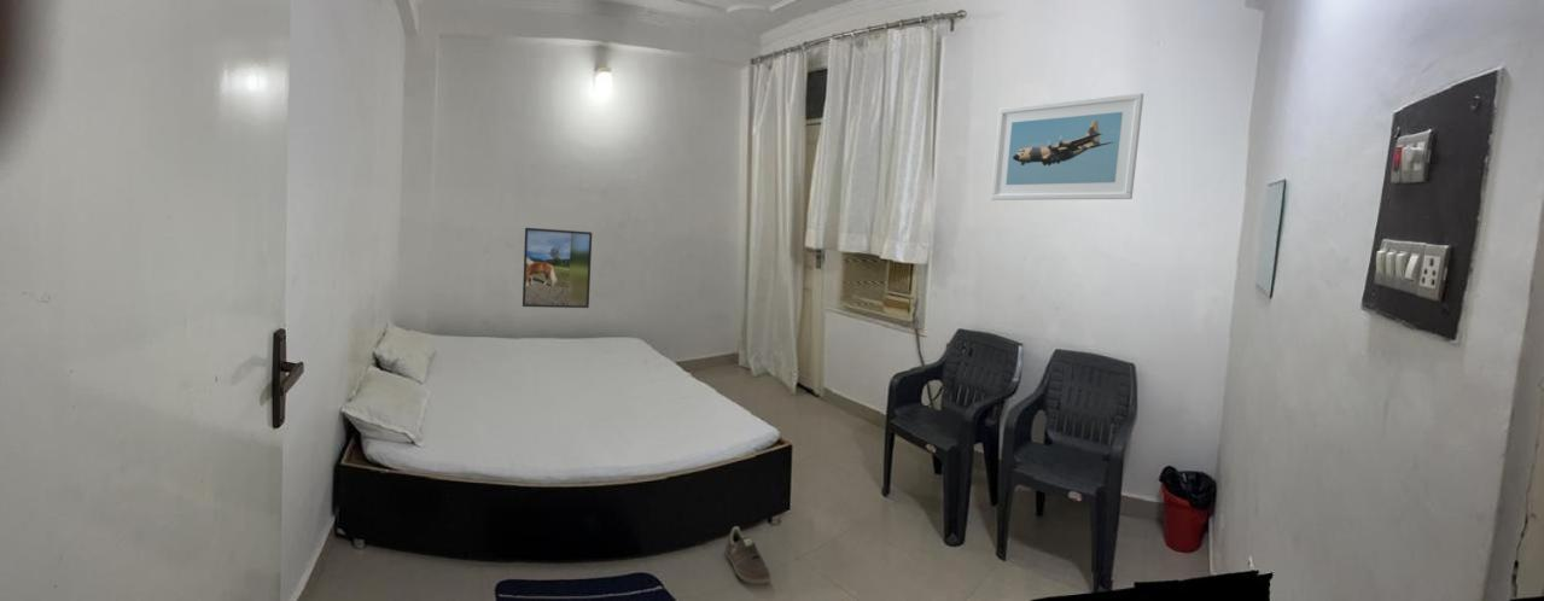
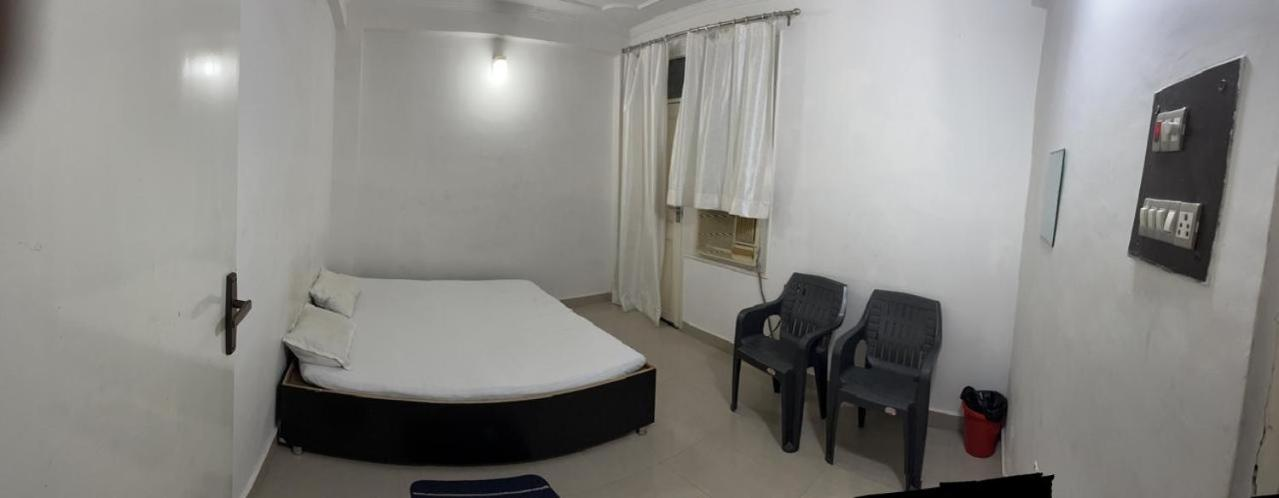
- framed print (558, 268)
- sneaker (745, 554)
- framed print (1060, 151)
